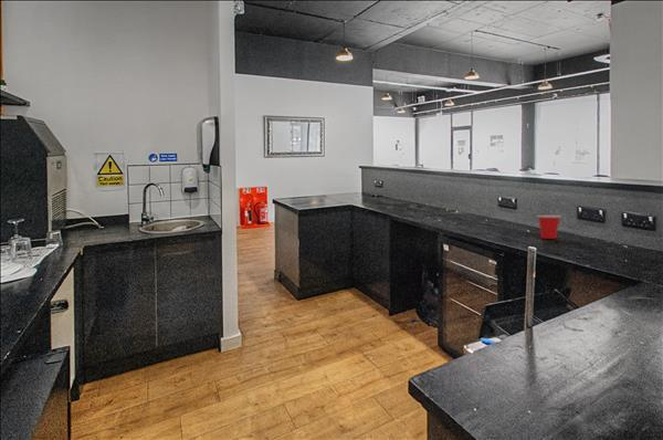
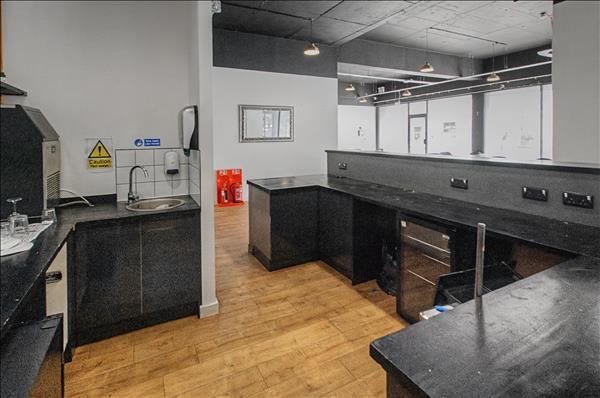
- cup (548, 227)
